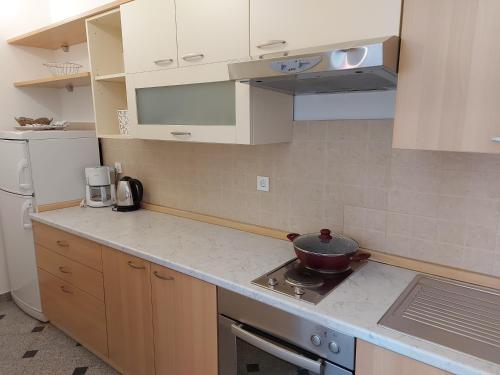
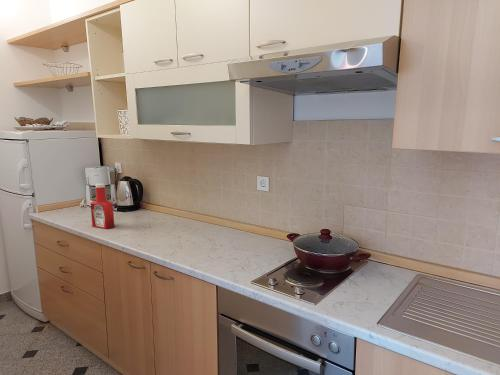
+ soap bottle (101, 205)
